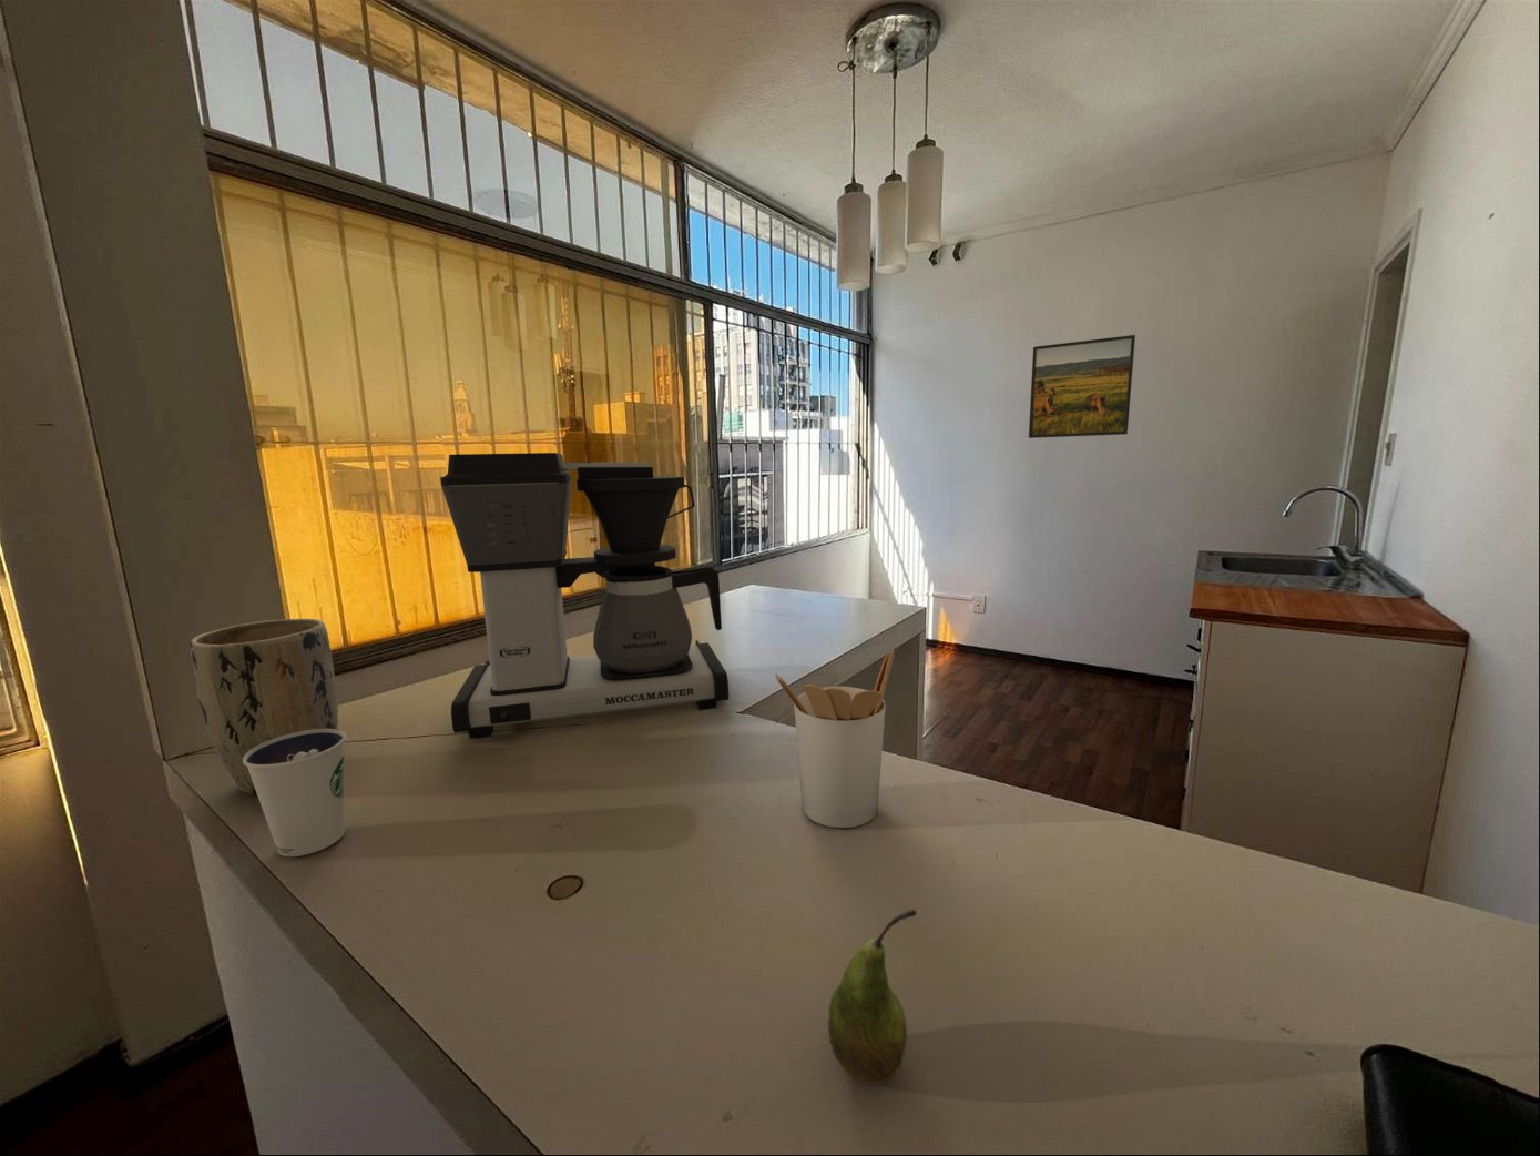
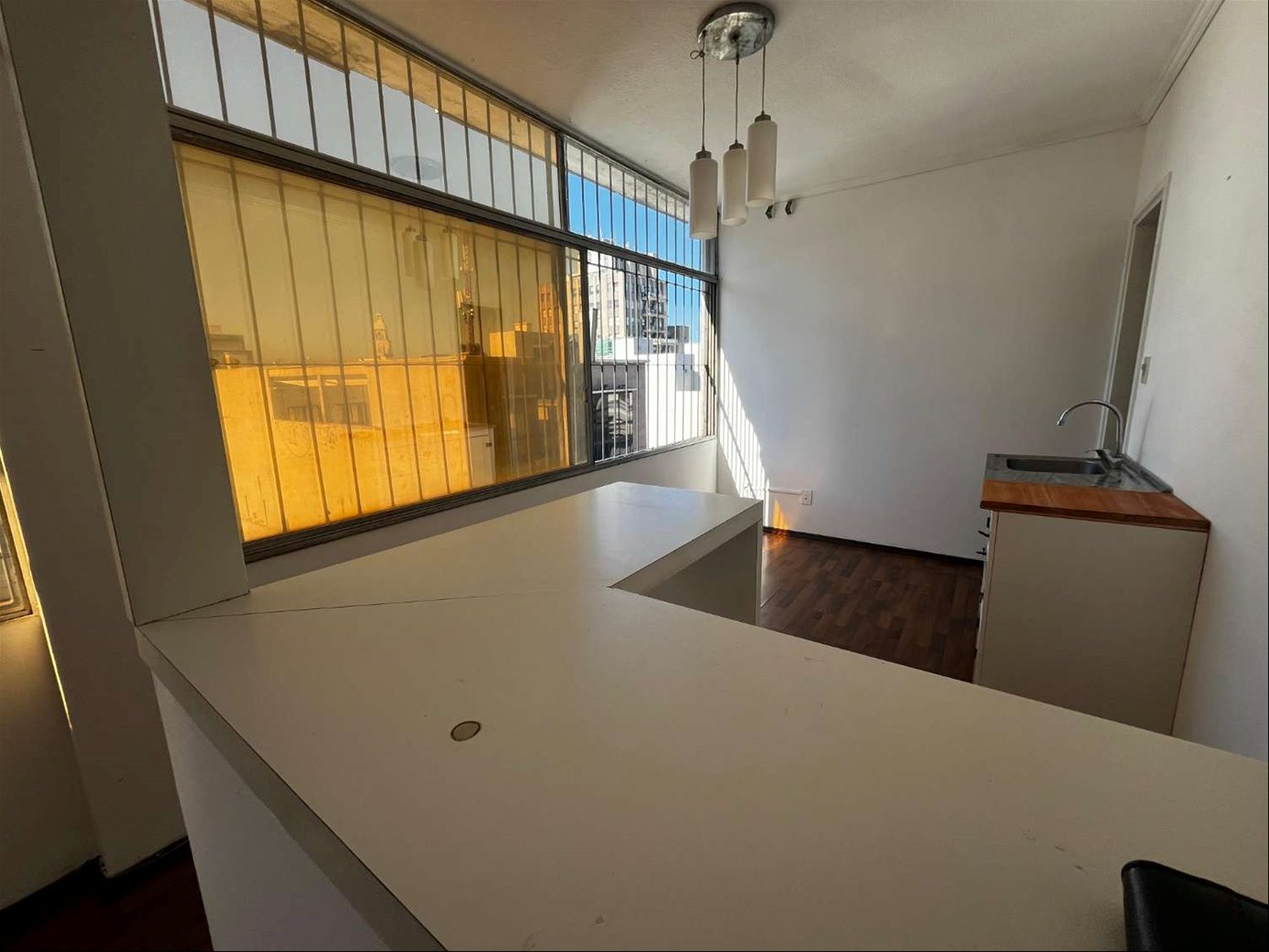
- fruit (868, 981)
- utensil holder (841, 739)
- coffee maker (598, 574)
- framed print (1079, 390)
- plant pot (273, 704)
- dixie cup (303, 793)
